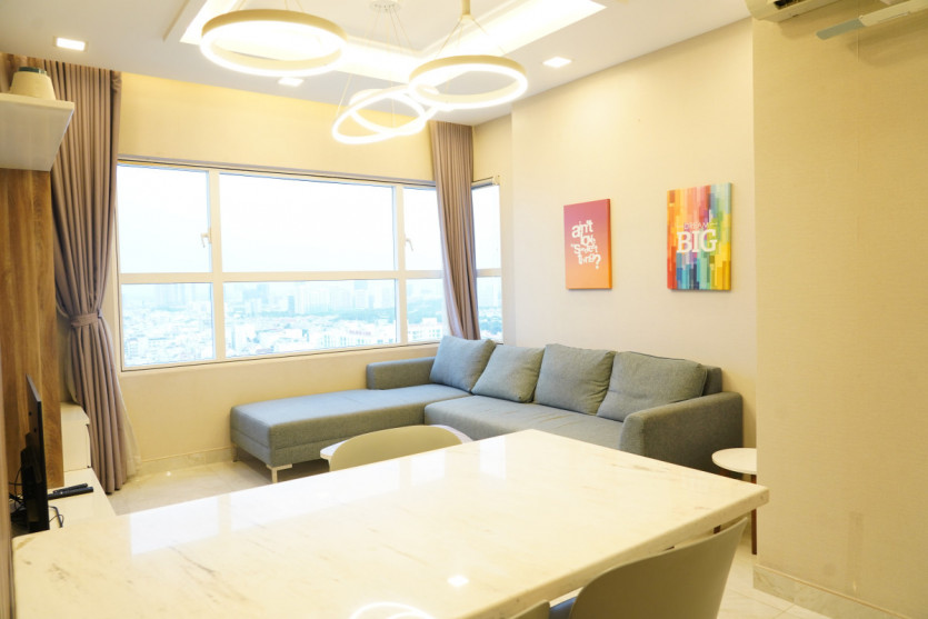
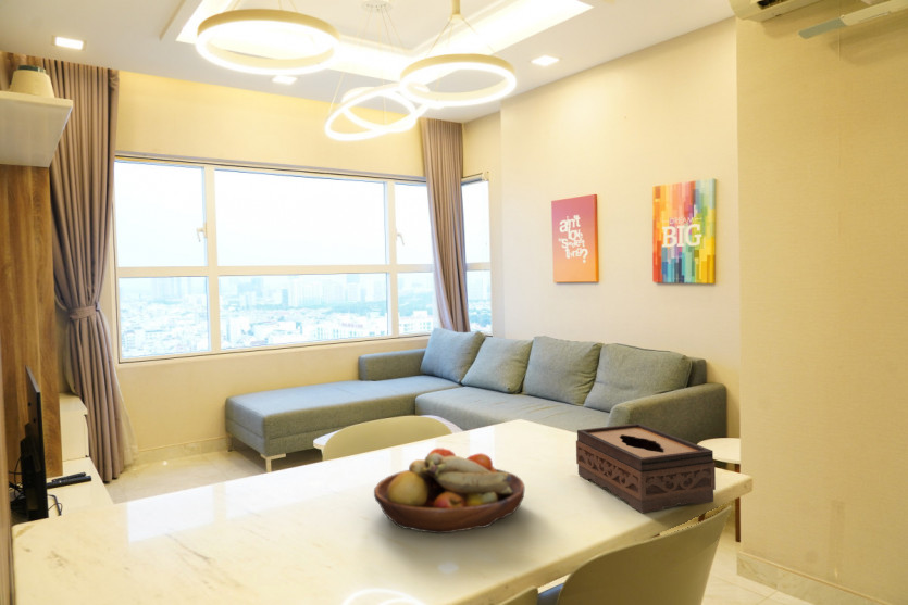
+ fruit bowl (450, 479)
+ tissue box (640, 463)
